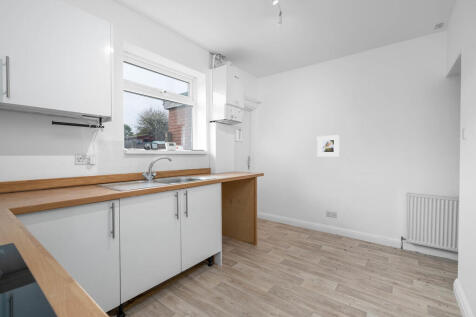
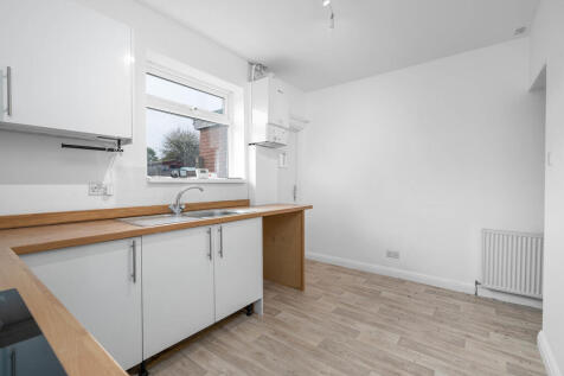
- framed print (327, 146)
